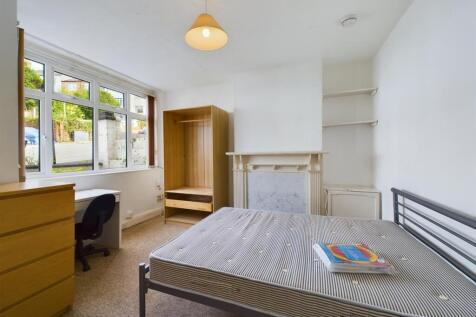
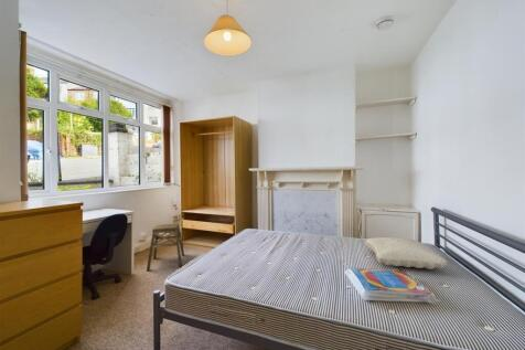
+ pillow (400, 251)
+ stool (167, 244)
